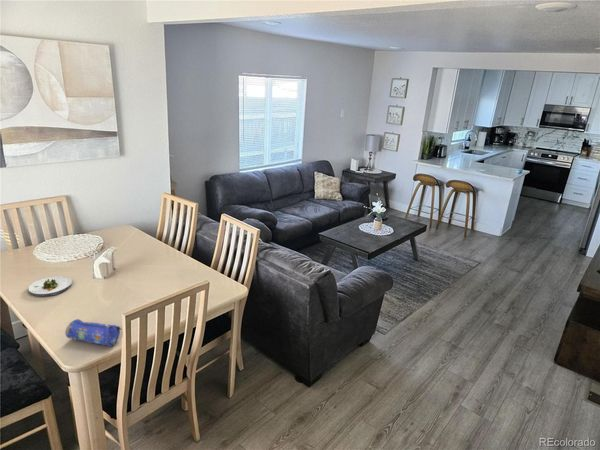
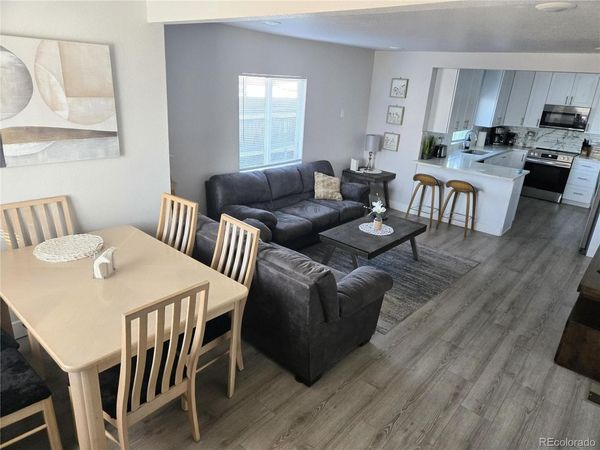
- salad plate (49, 283)
- pencil case (93, 331)
